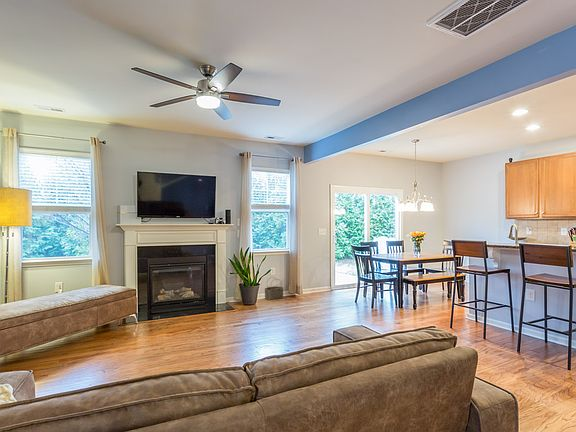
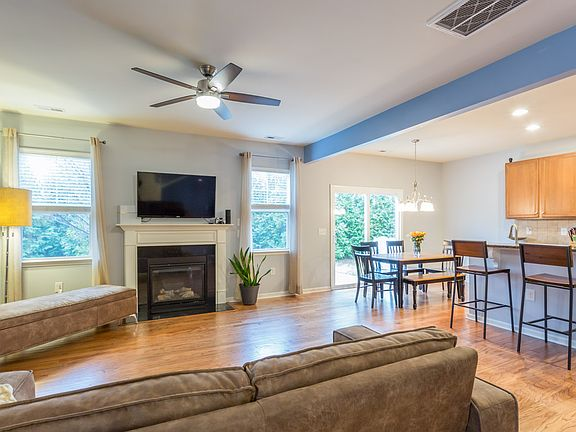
- wicker basket (274, 288)
